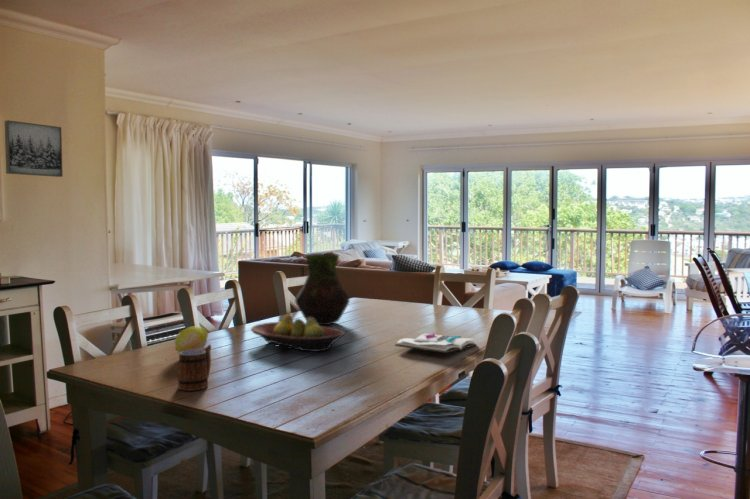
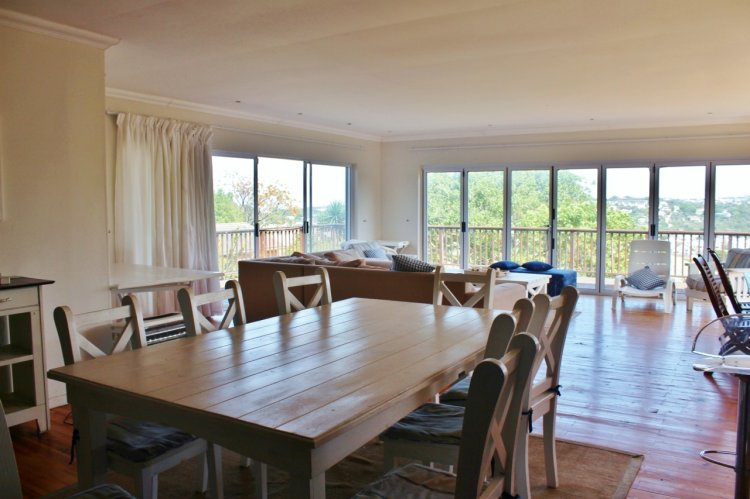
- book (436, 342)
- vase (322, 289)
- wall art (34, 149)
- fruit (191, 341)
- mug (197, 366)
- fruit bowl (297, 331)
